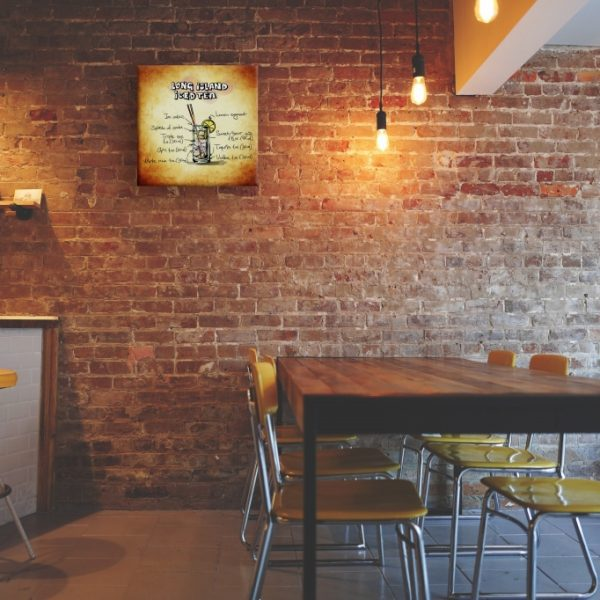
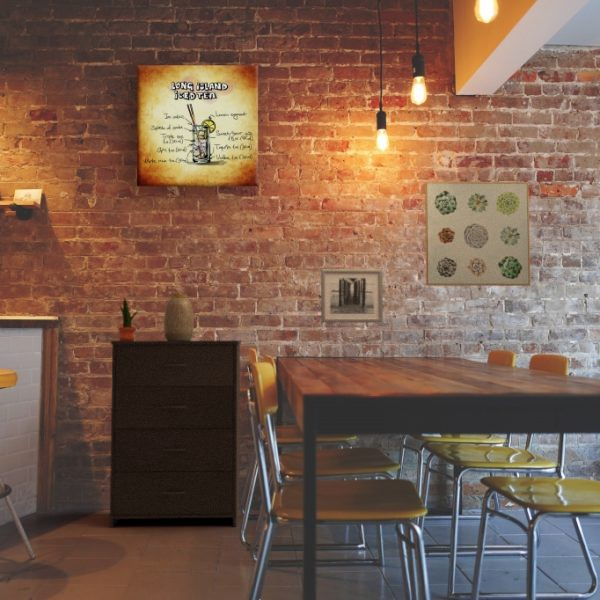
+ potted plant (127, 319)
+ vase (178, 317)
+ wall art (477, 233)
+ wall art (351, 295)
+ dresser (178, 428)
